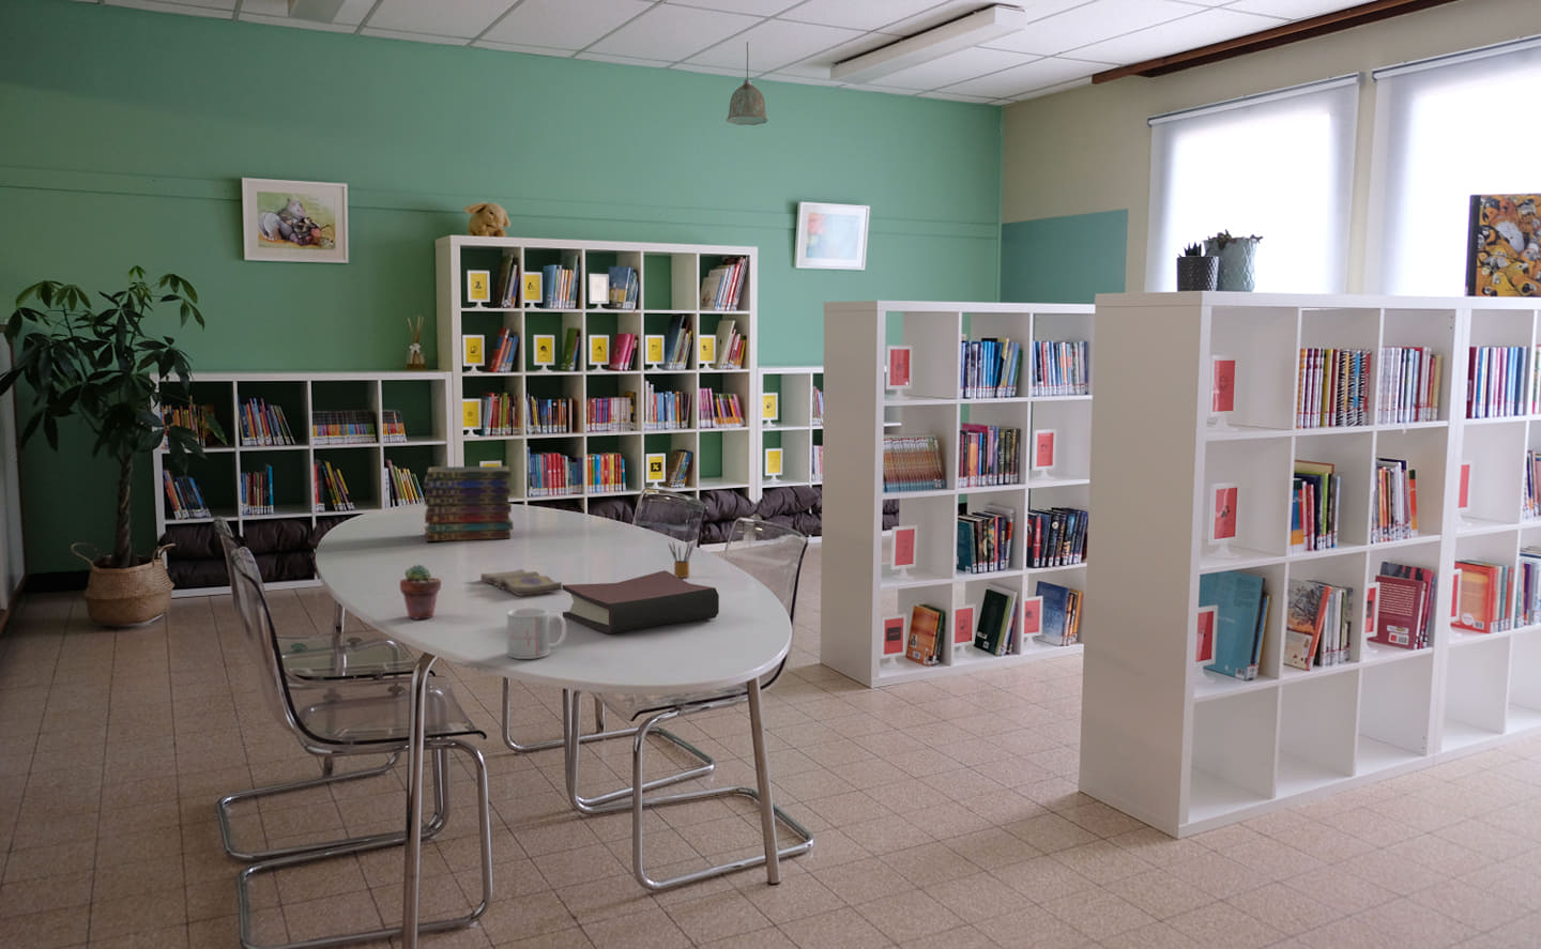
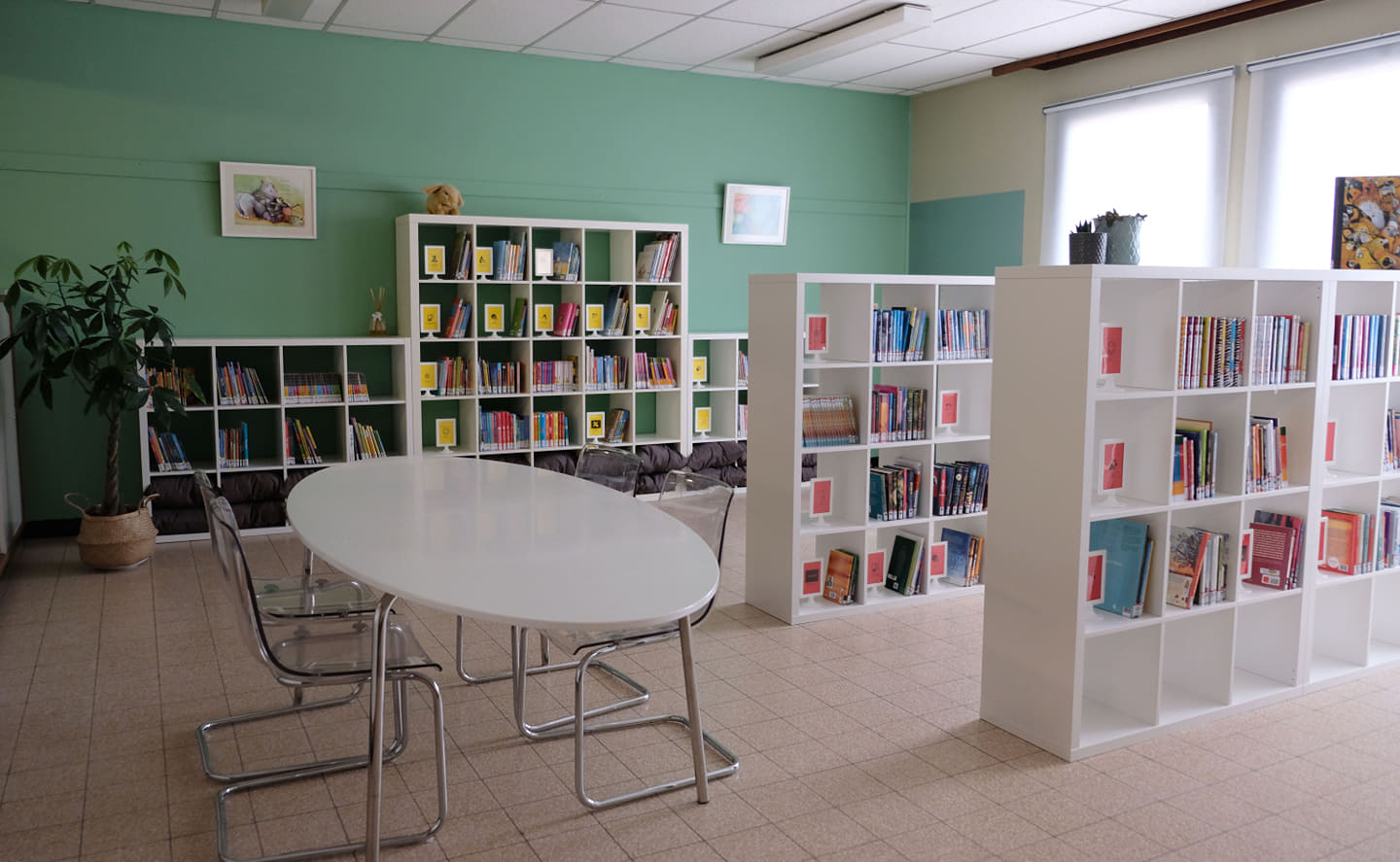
- mug (537, 631)
- hardback book (640, 600)
- pendant lamp (747, 81)
- pencil box (679, 557)
- diary (520, 580)
- book stack (468, 502)
- potted succulent (419, 589)
